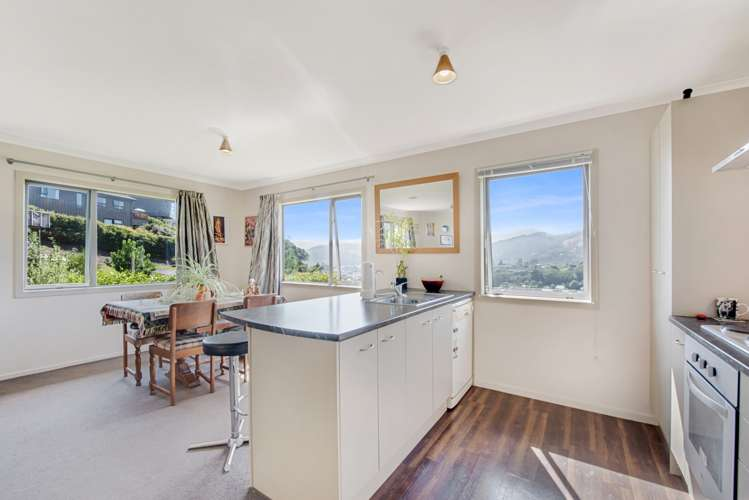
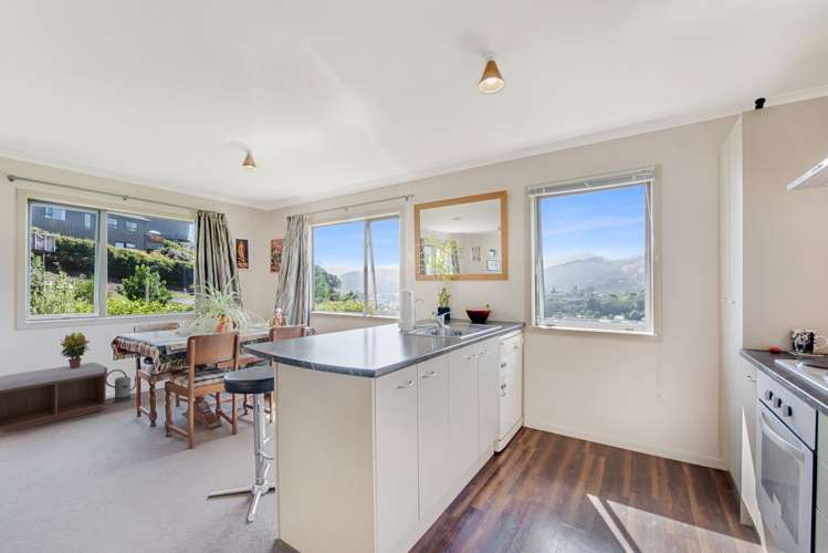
+ watering can (123, 384)
+ bench (52, 394)
+ potted plant (75, 349)
